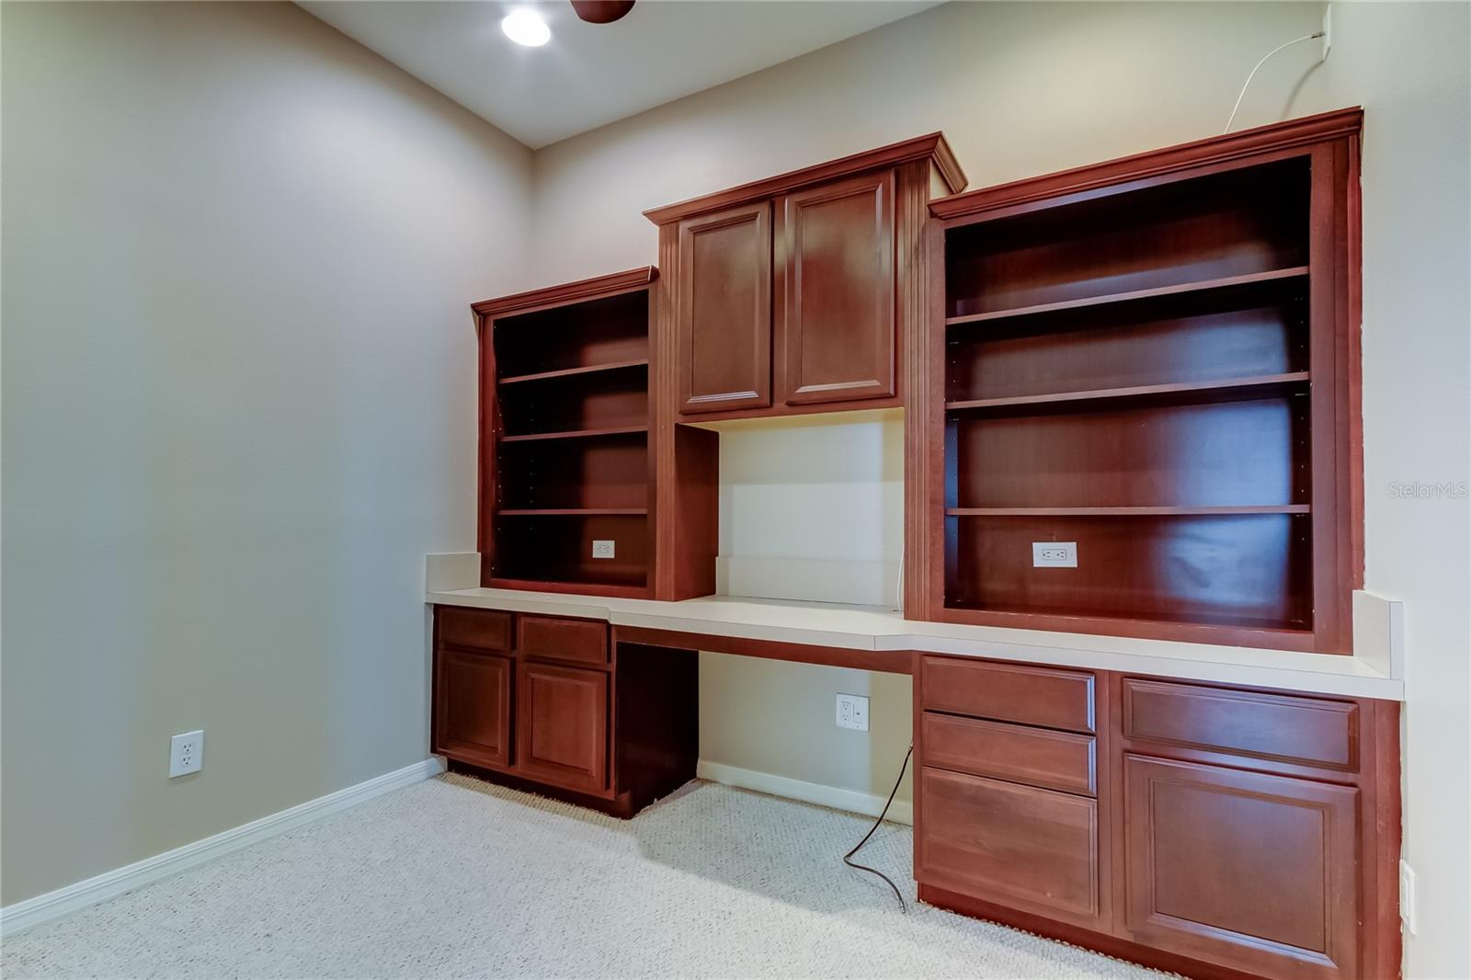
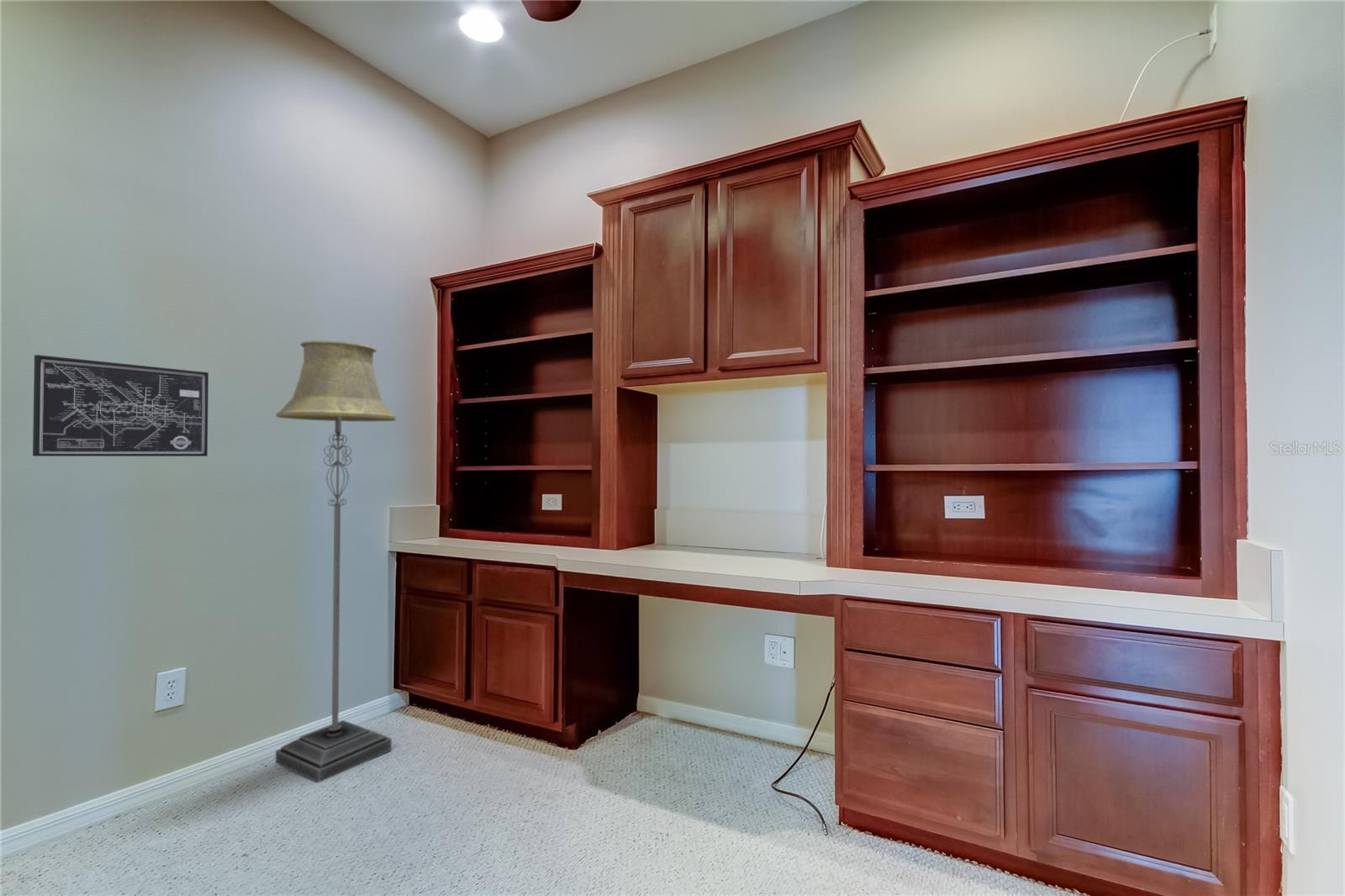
+ wall art (129, 410)
+ floor lamp (337, 551)
